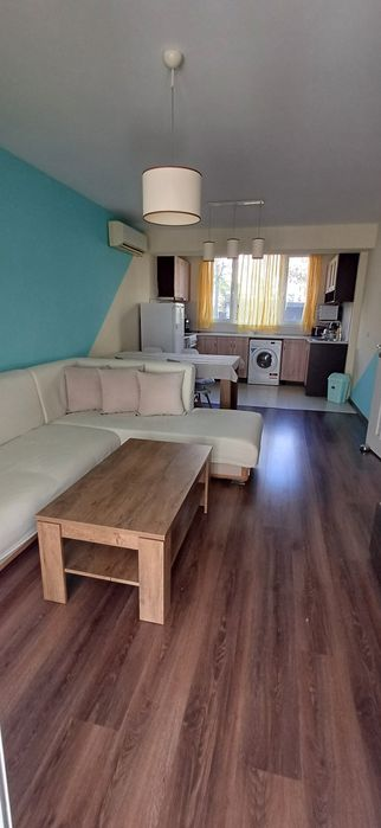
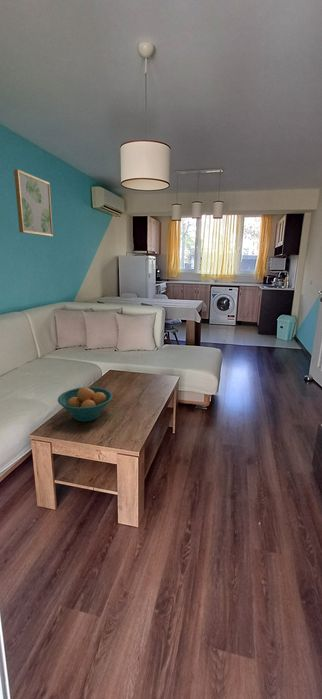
+ fruit bowl (85, 402)
+ wall art (35, 206)
